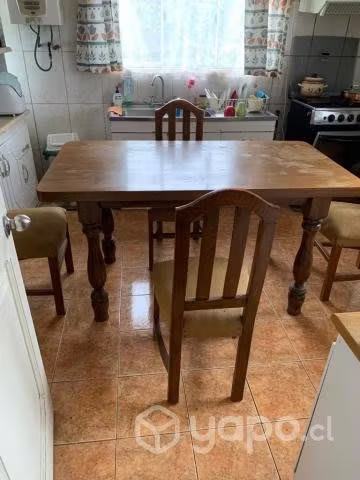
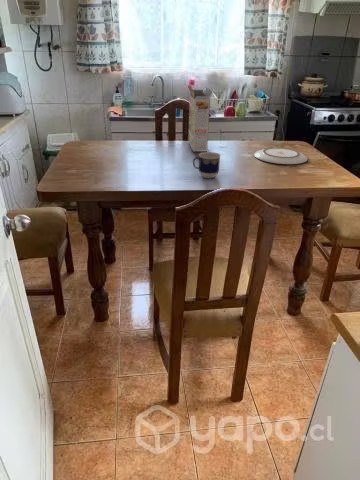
+ cereal box (198, 118)
+ plate (280, 154)
+ cup (206, 165)
